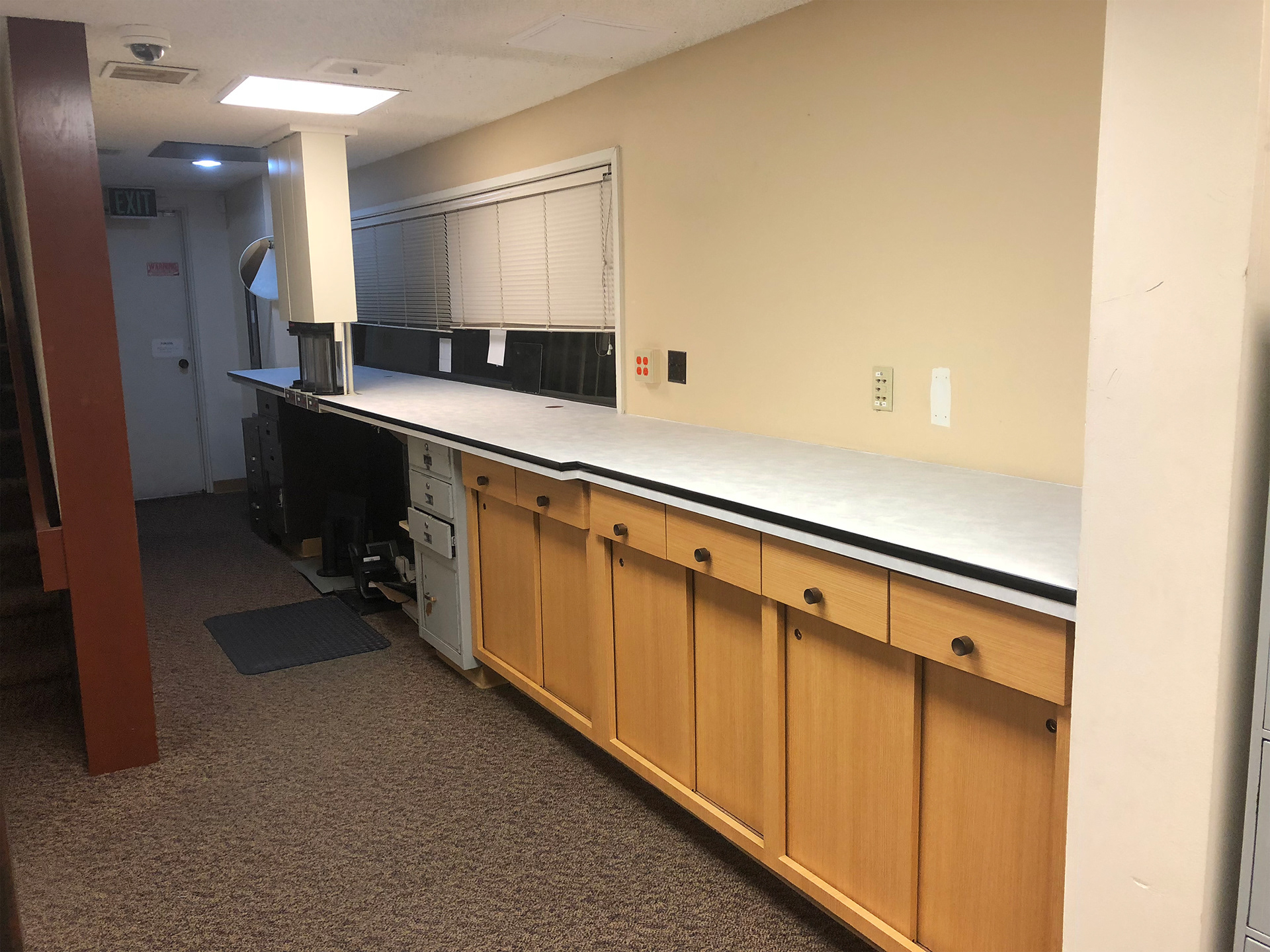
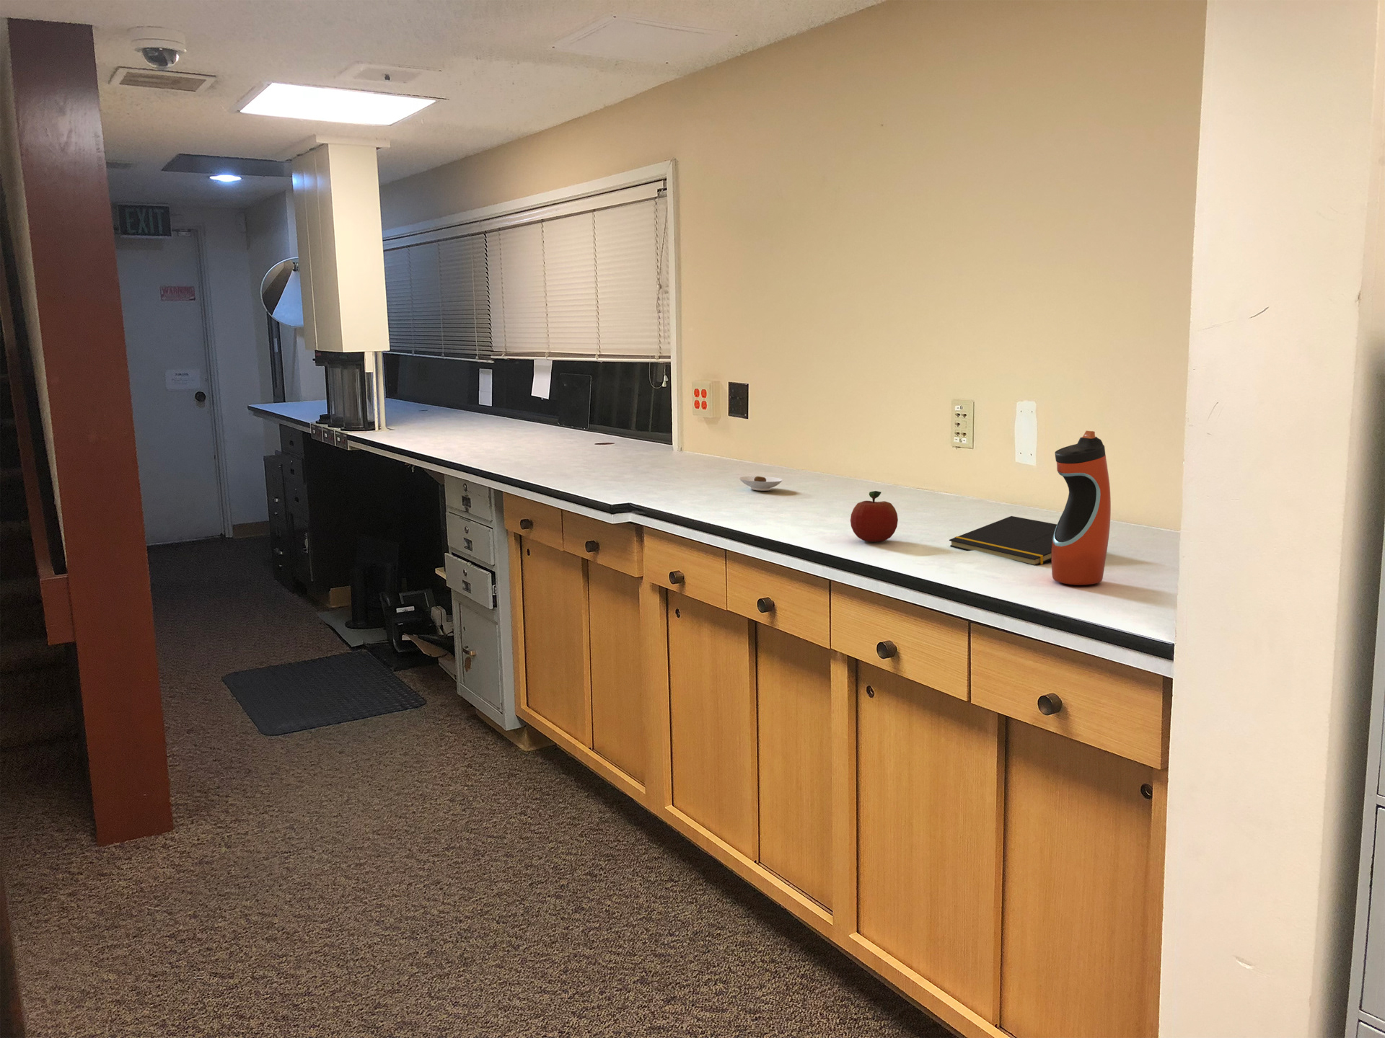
+ fruit (874, 516)
+ water bottle (1081, 507)
+ saucer (760, 482)
+ notepad (1022, 540)
